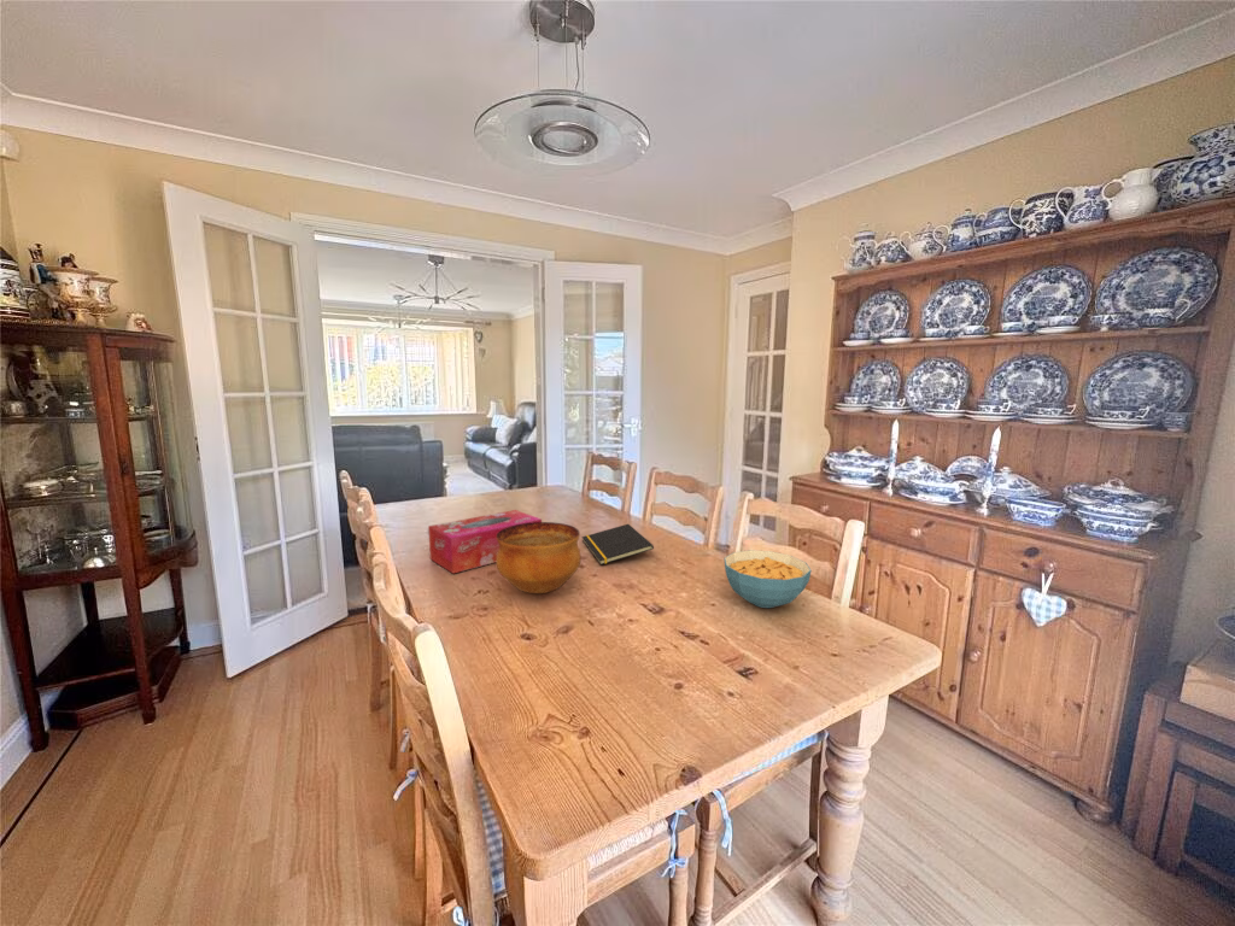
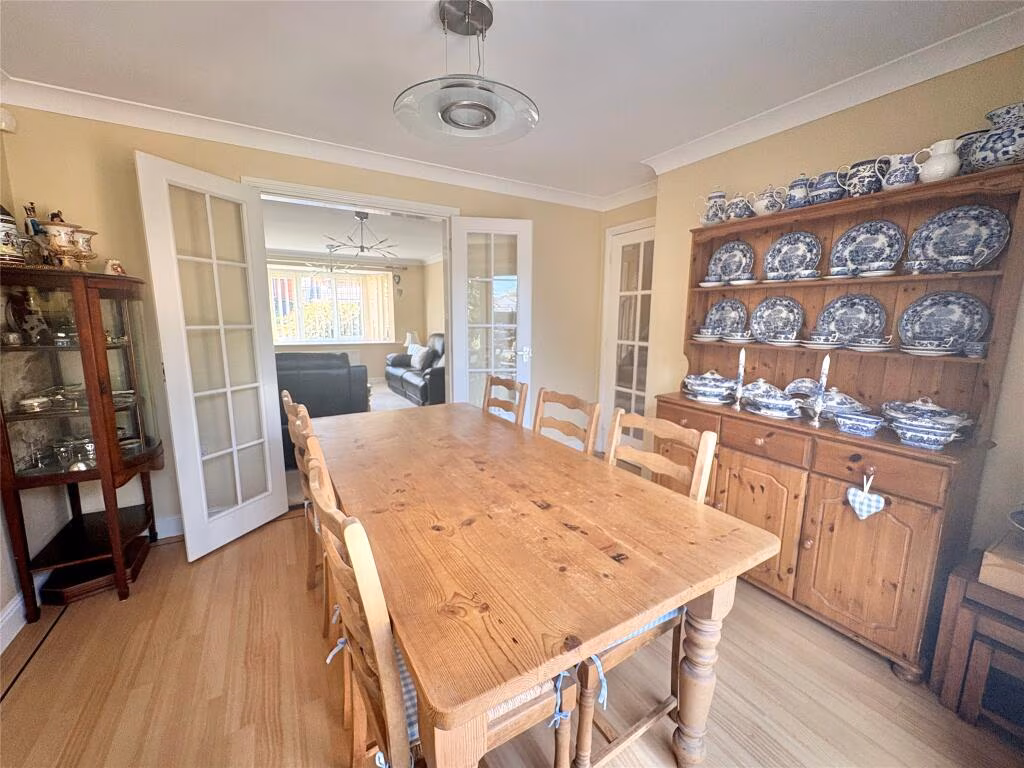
- tissue box (487, 538)
- bowl (539, 562)
- notepad (615, 543)
- cereal bowl (765, 582)
